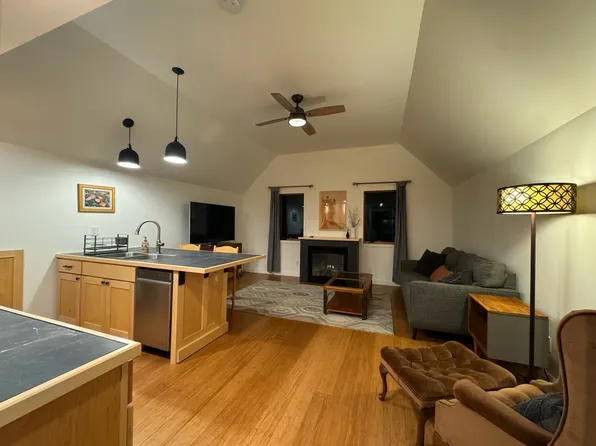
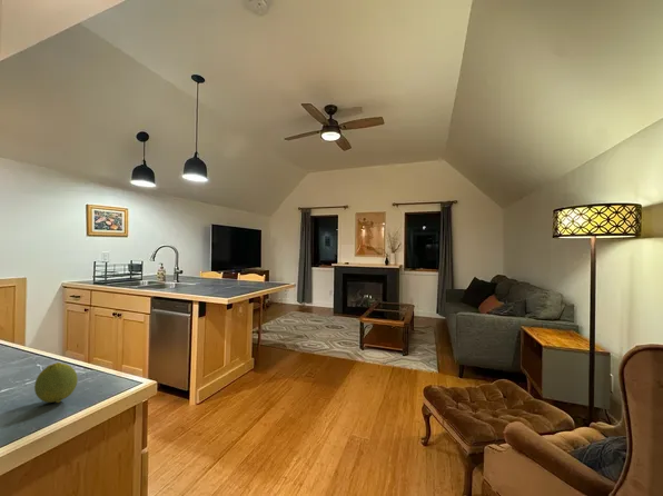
+ fruit (57, 381)
